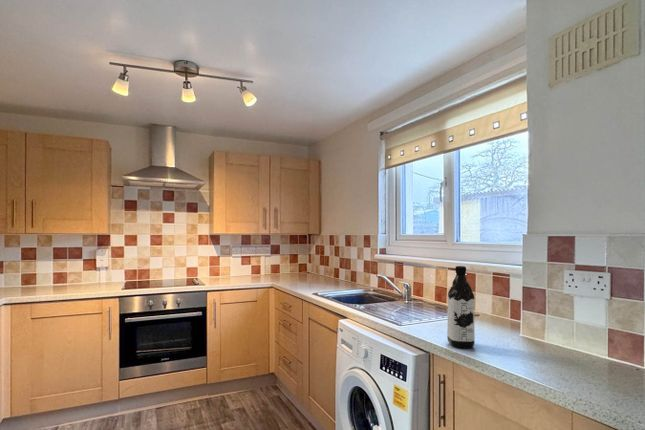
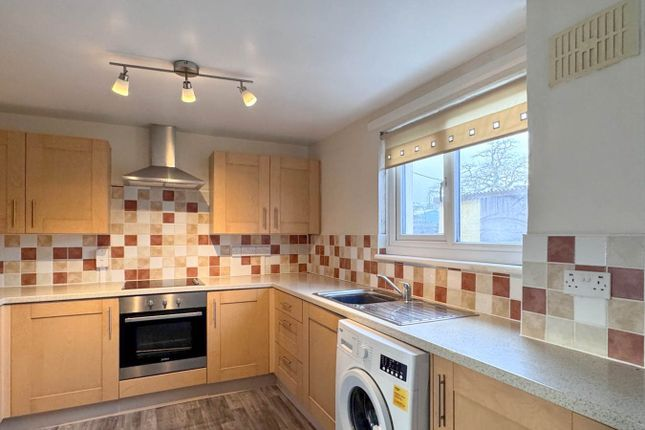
- water bottle (460, 305)
